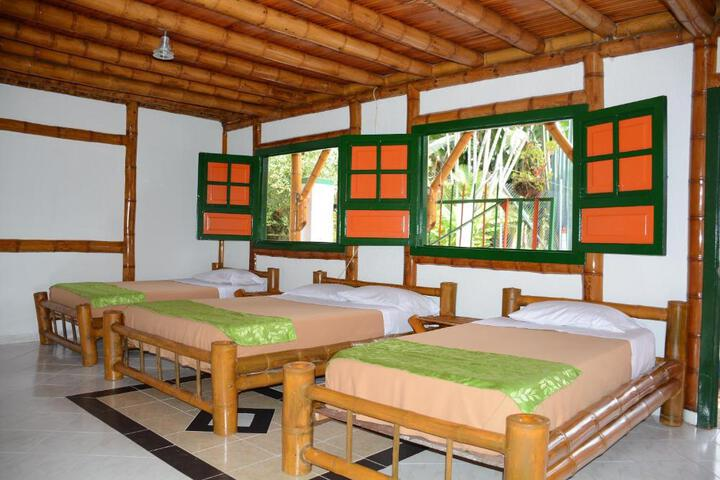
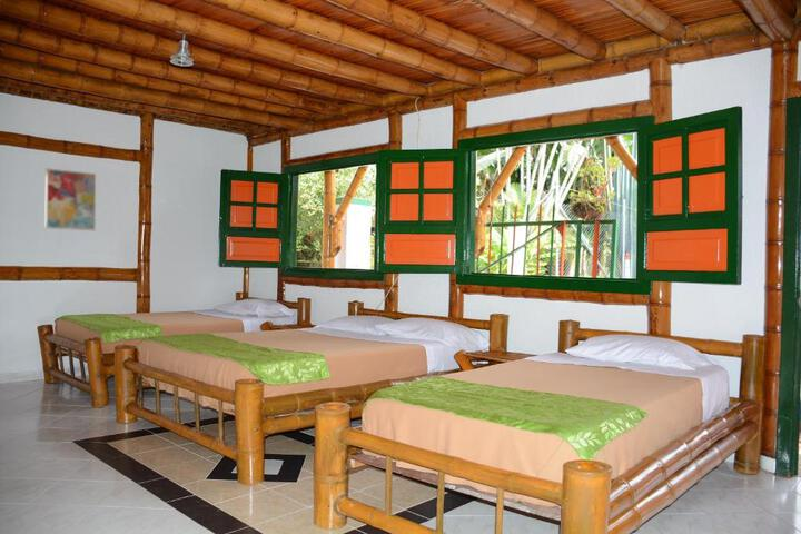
+ wall art (70, 200)
